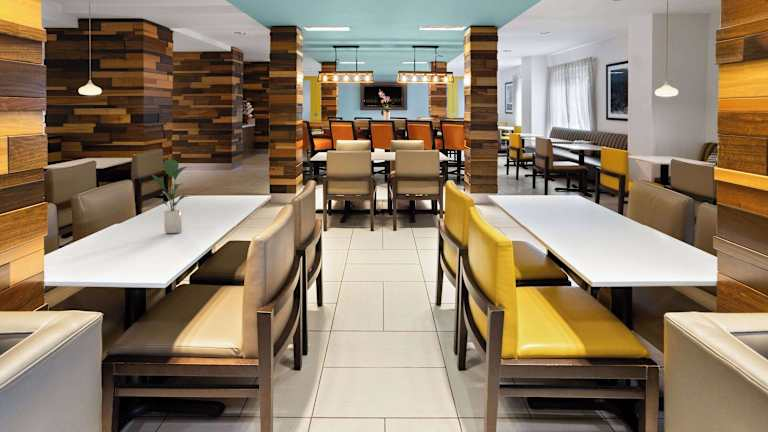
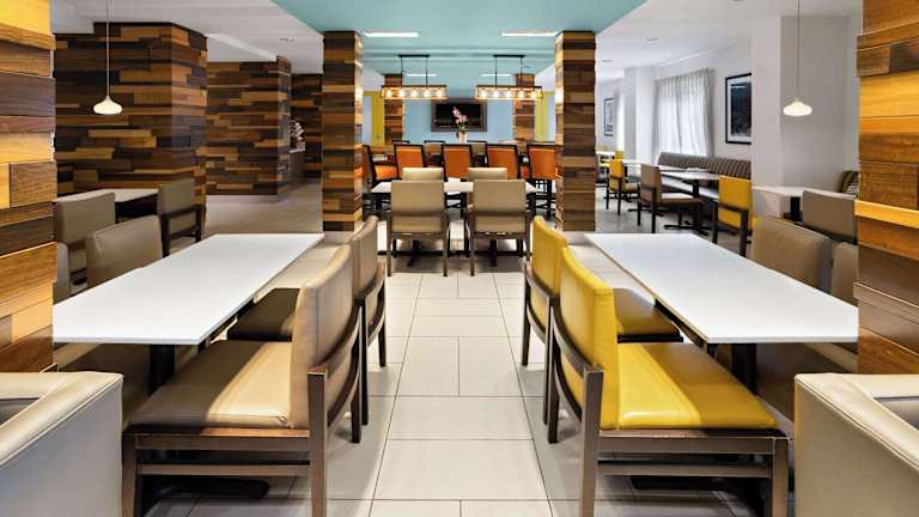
- potted plant (170, 195)
